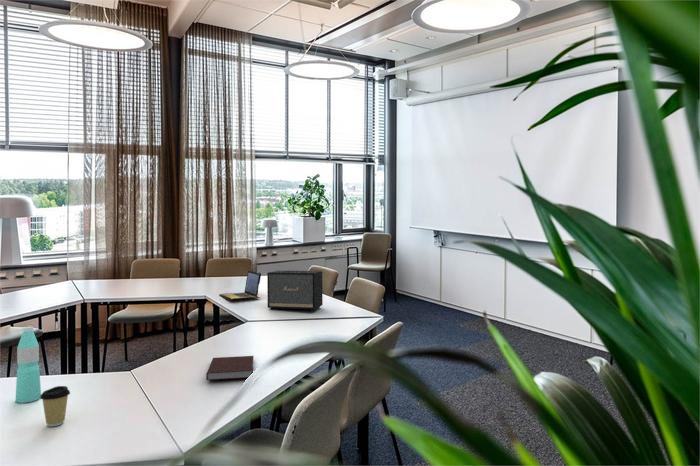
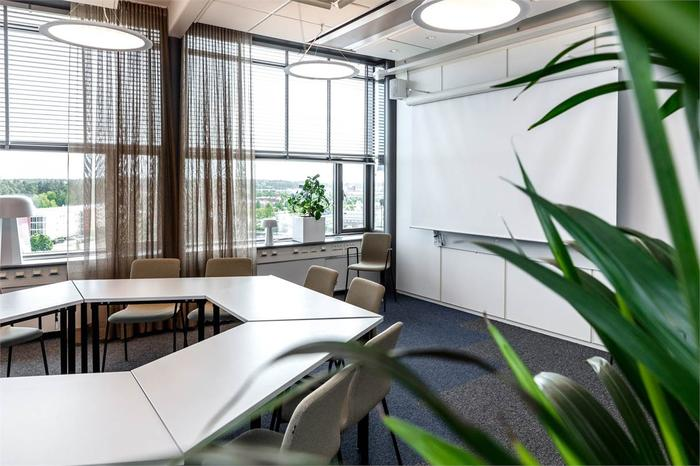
- water bottle (28, 363)
- speaker (295, 290)
- coffee cup (55, 406)
- laptop (245, 286)
- notebook (231, 367)
